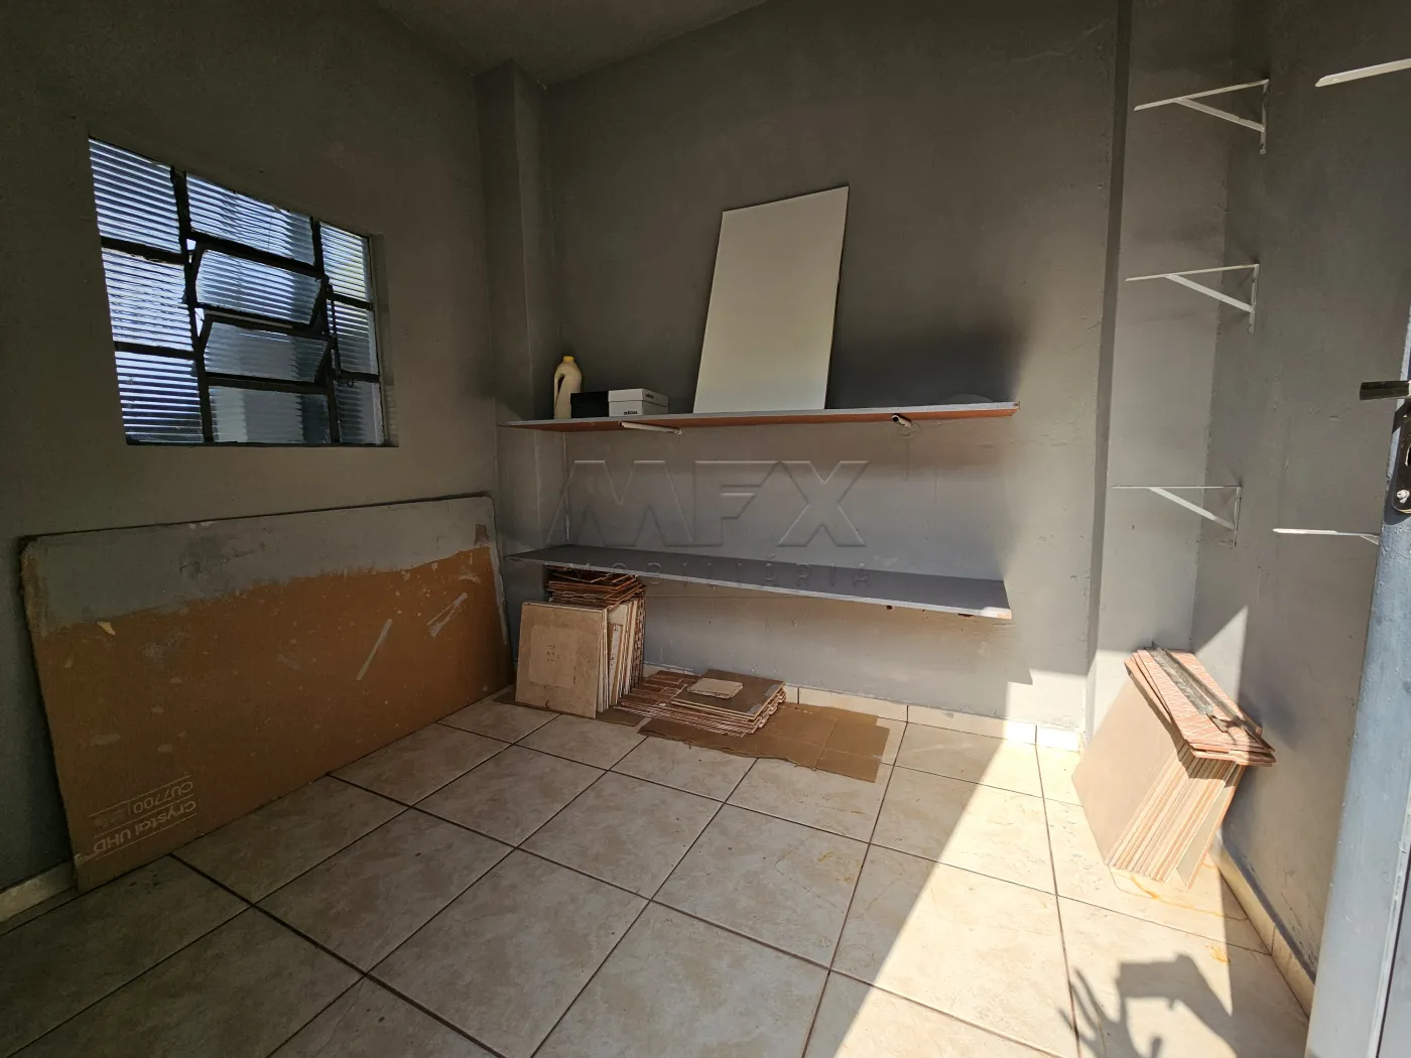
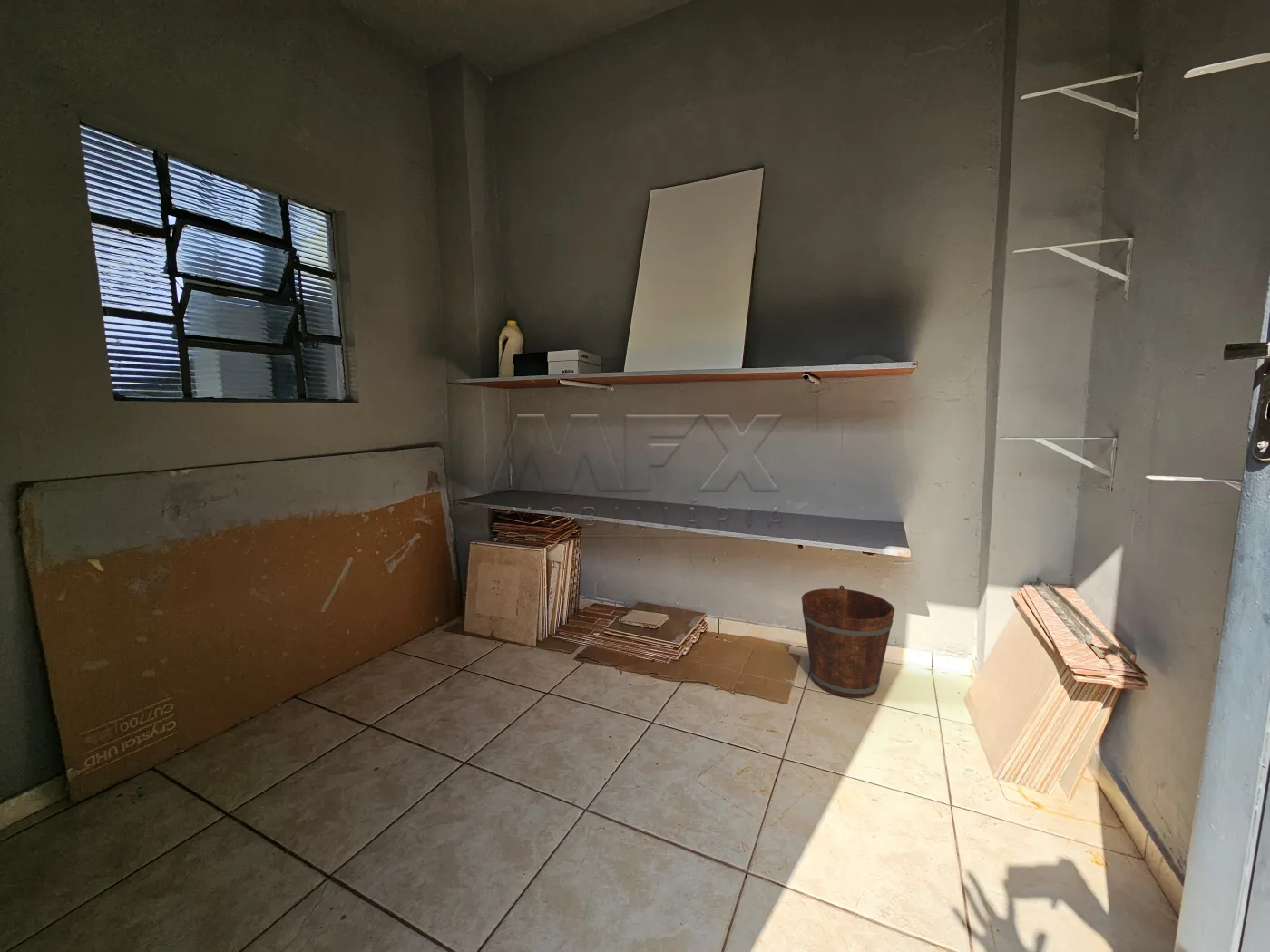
+ bucket (845, 640)
